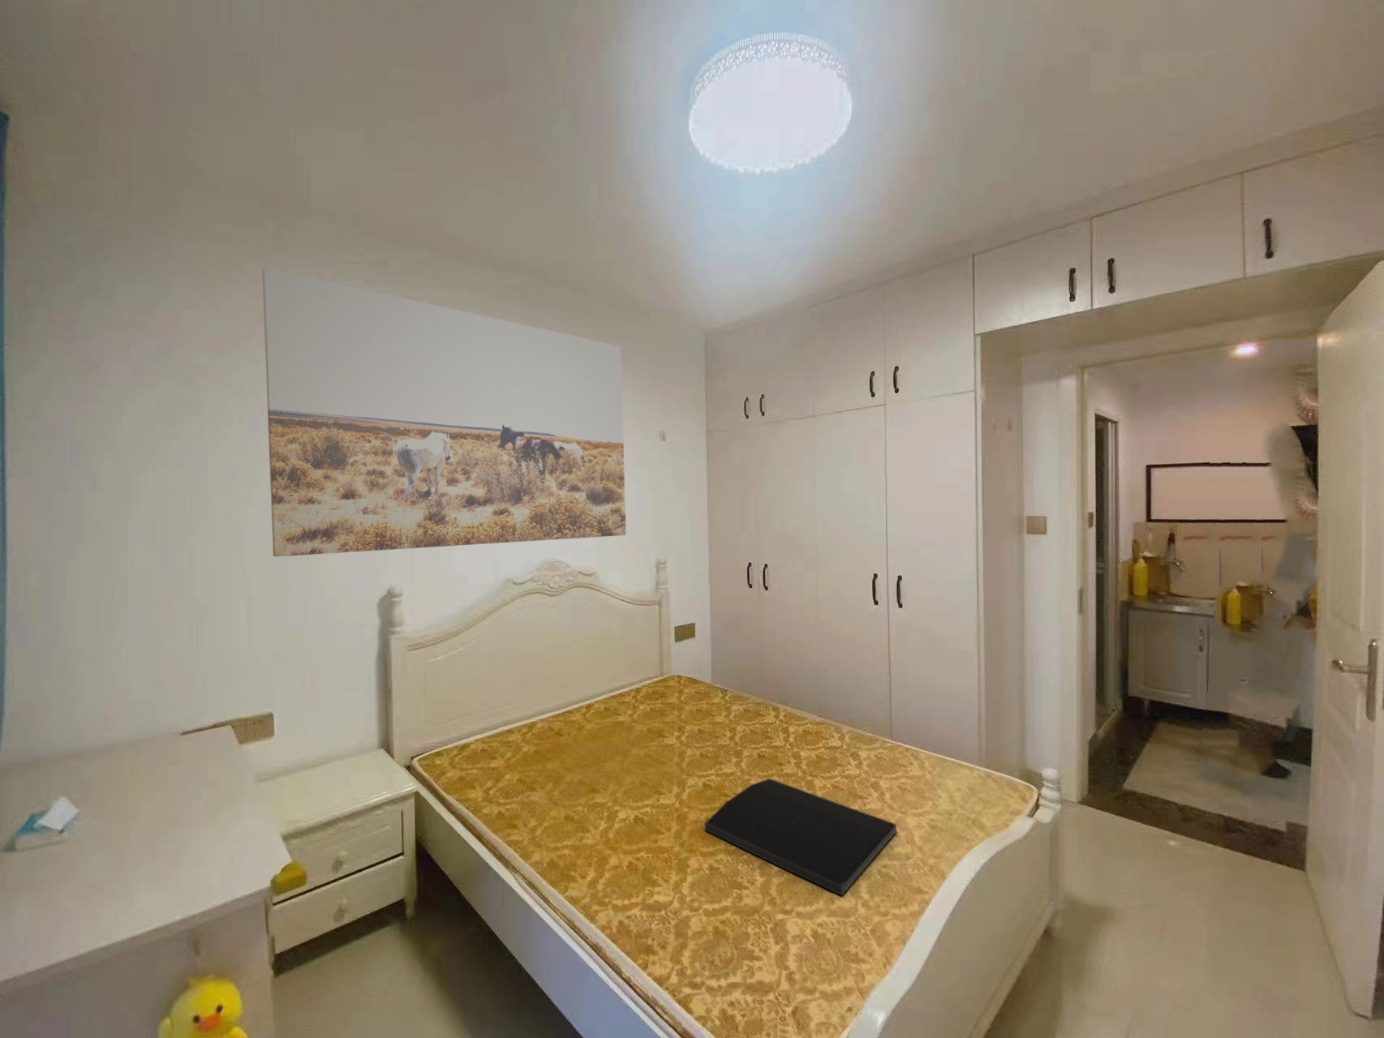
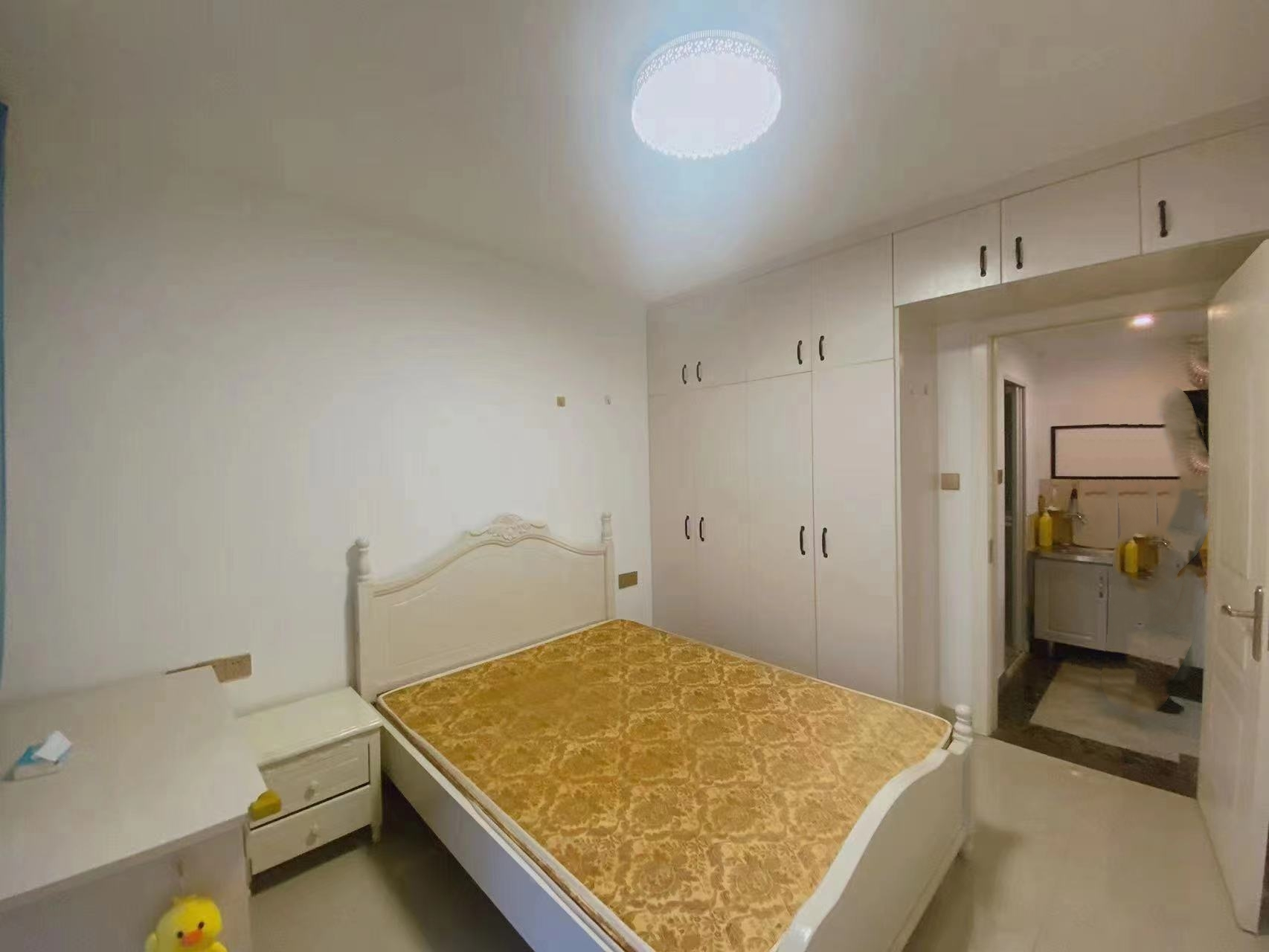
- wall art (481, 430)
- desk pad (799, 824)
